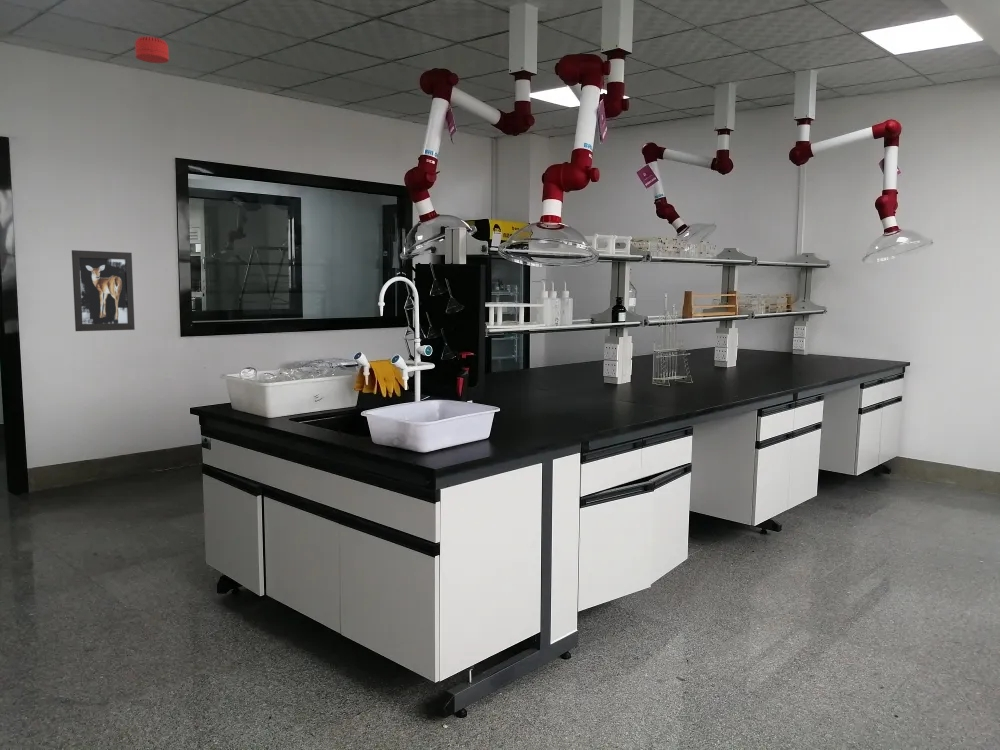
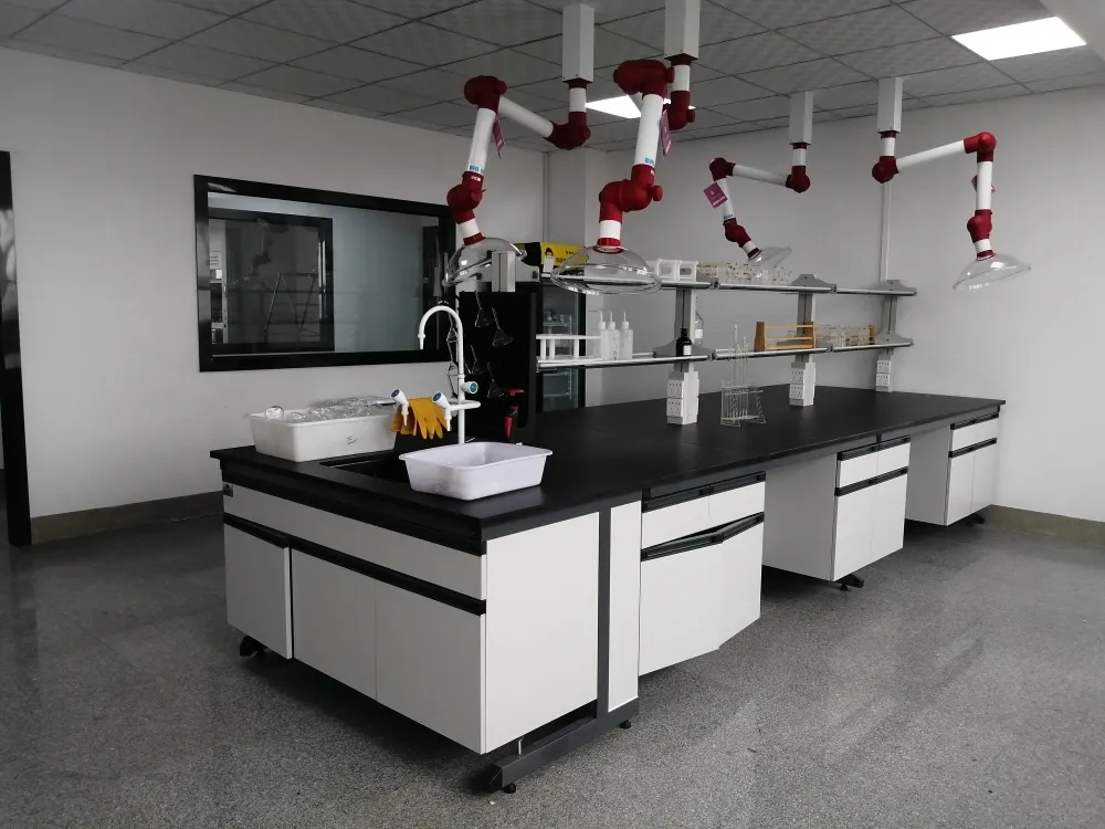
- smoke detector (152, 49)
- wall art (104, 291)
